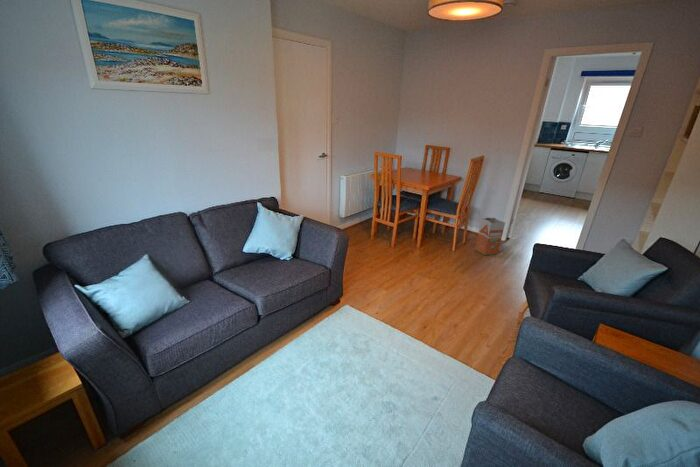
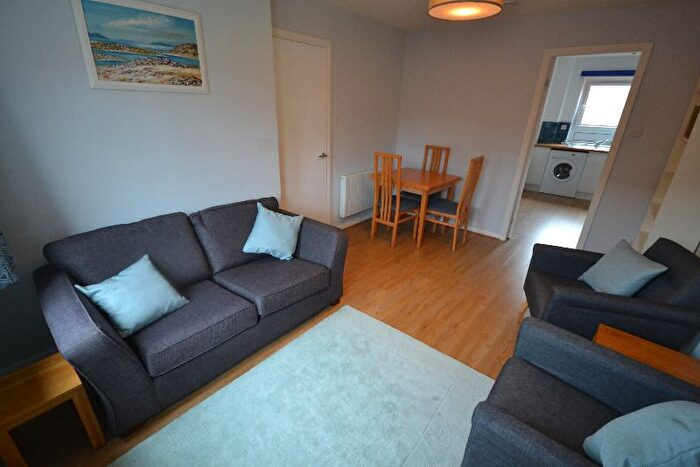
- waste bin (489, 235)
